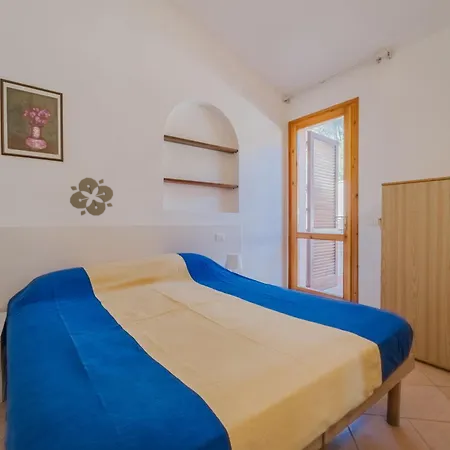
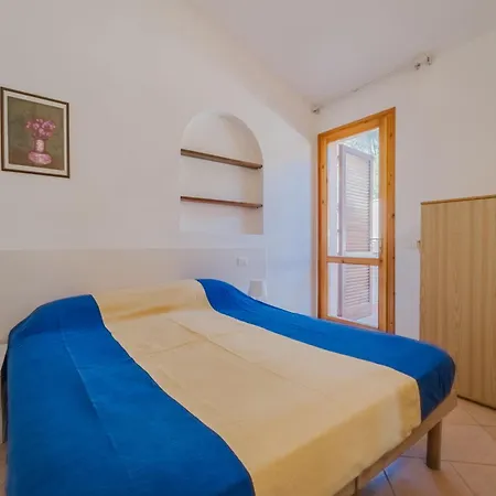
- wall ornament (95, 196)
